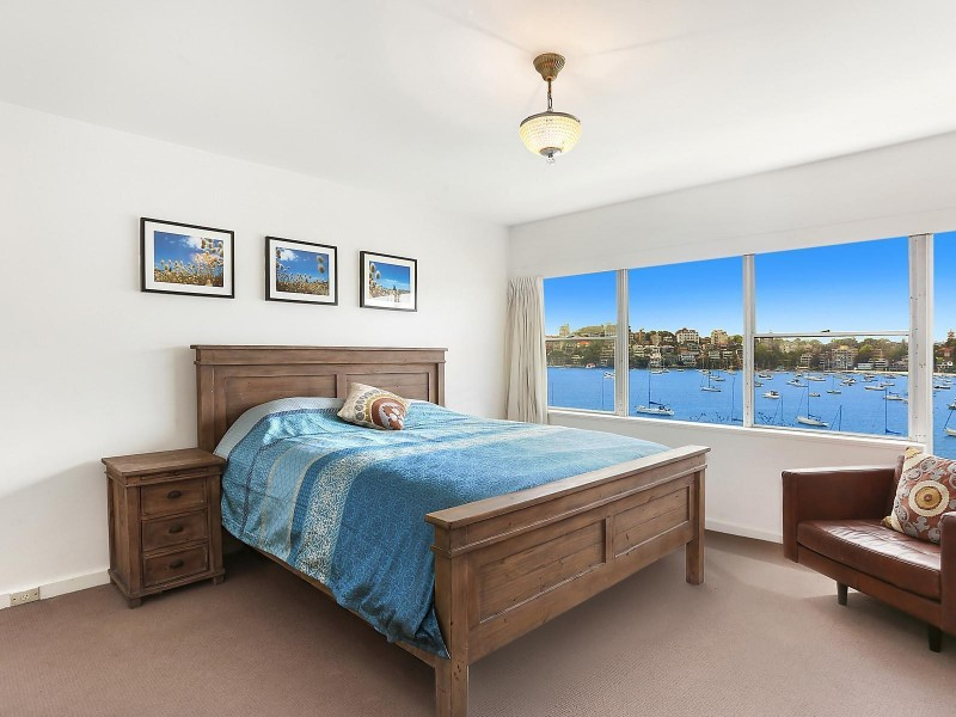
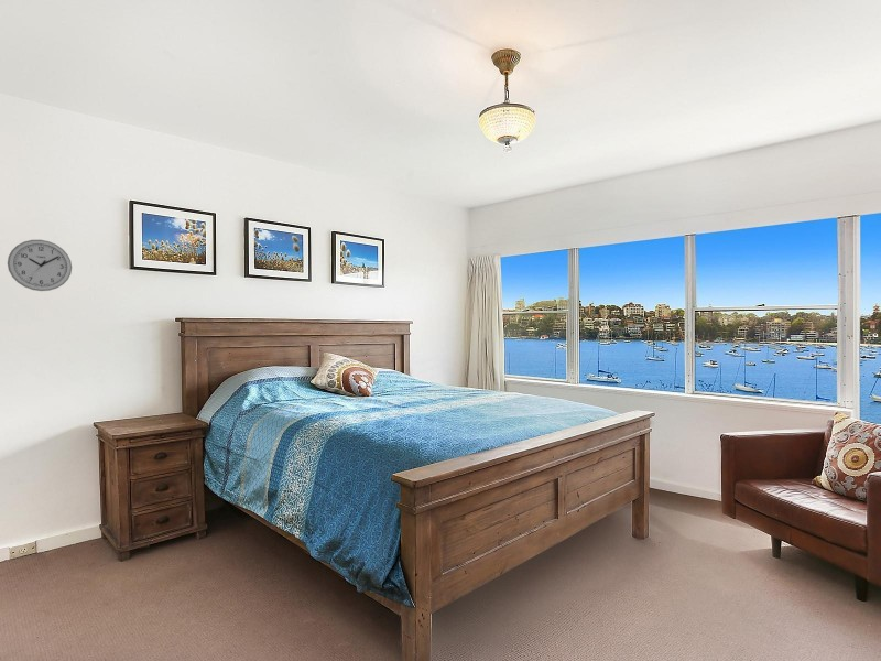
+ wall clock (41, 264)
